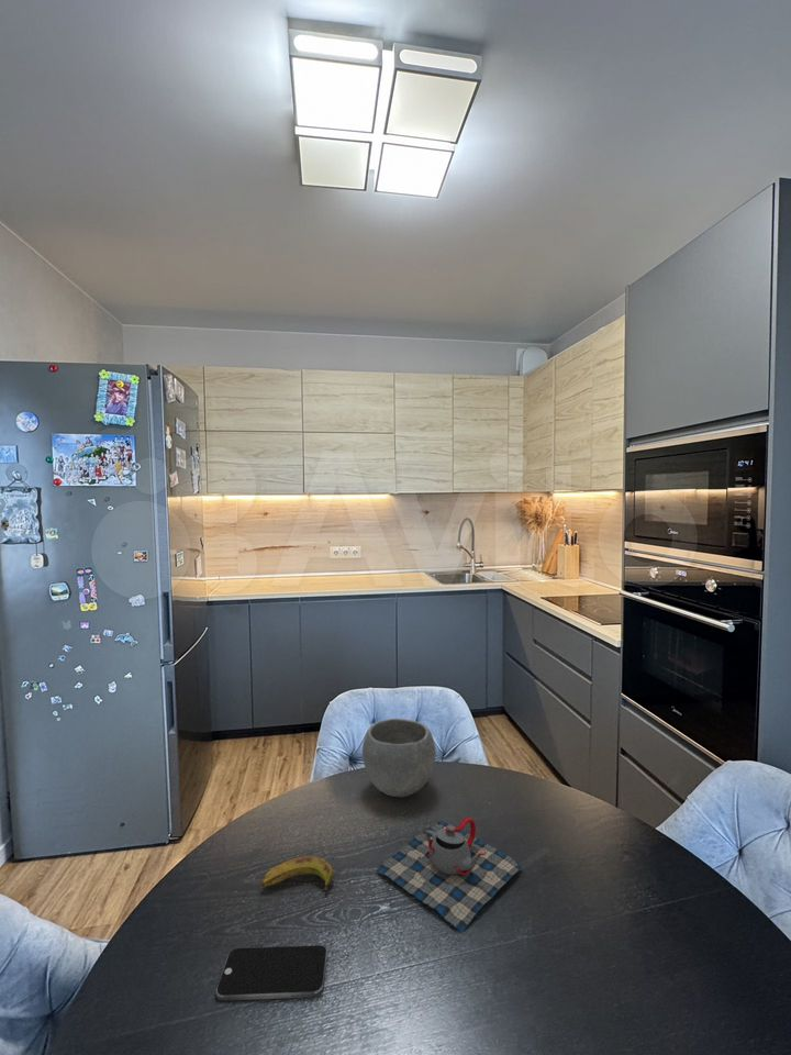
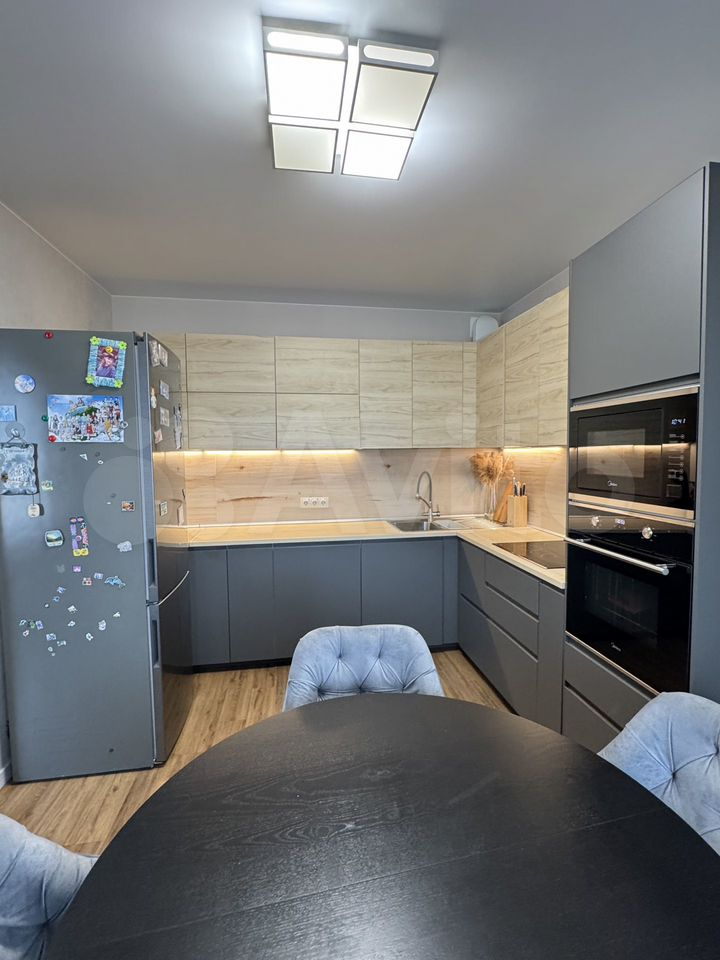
- teapot (449, 849)
- banana (298, 874)
- bowl (401, 758)
- smartphone (274, 970)
